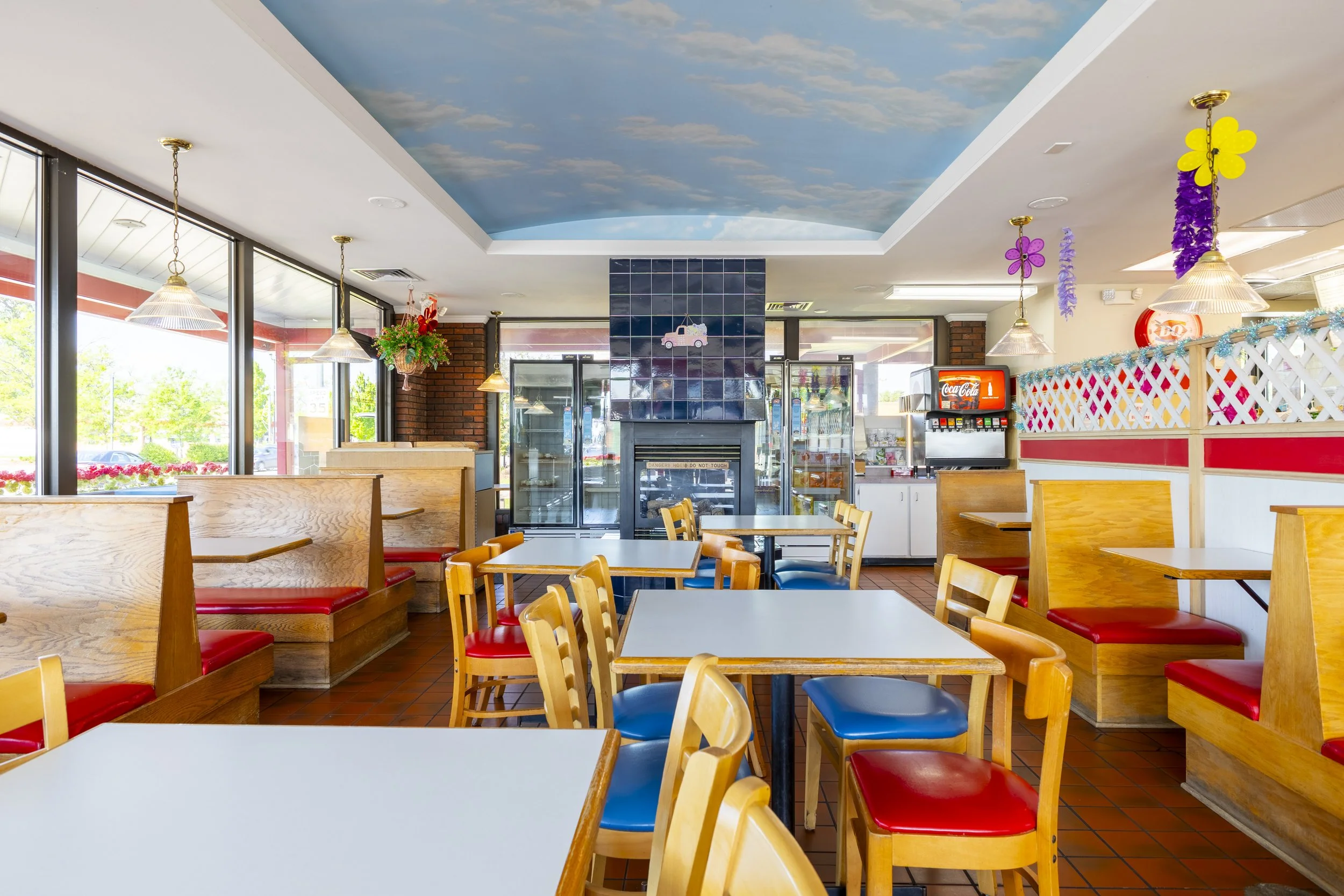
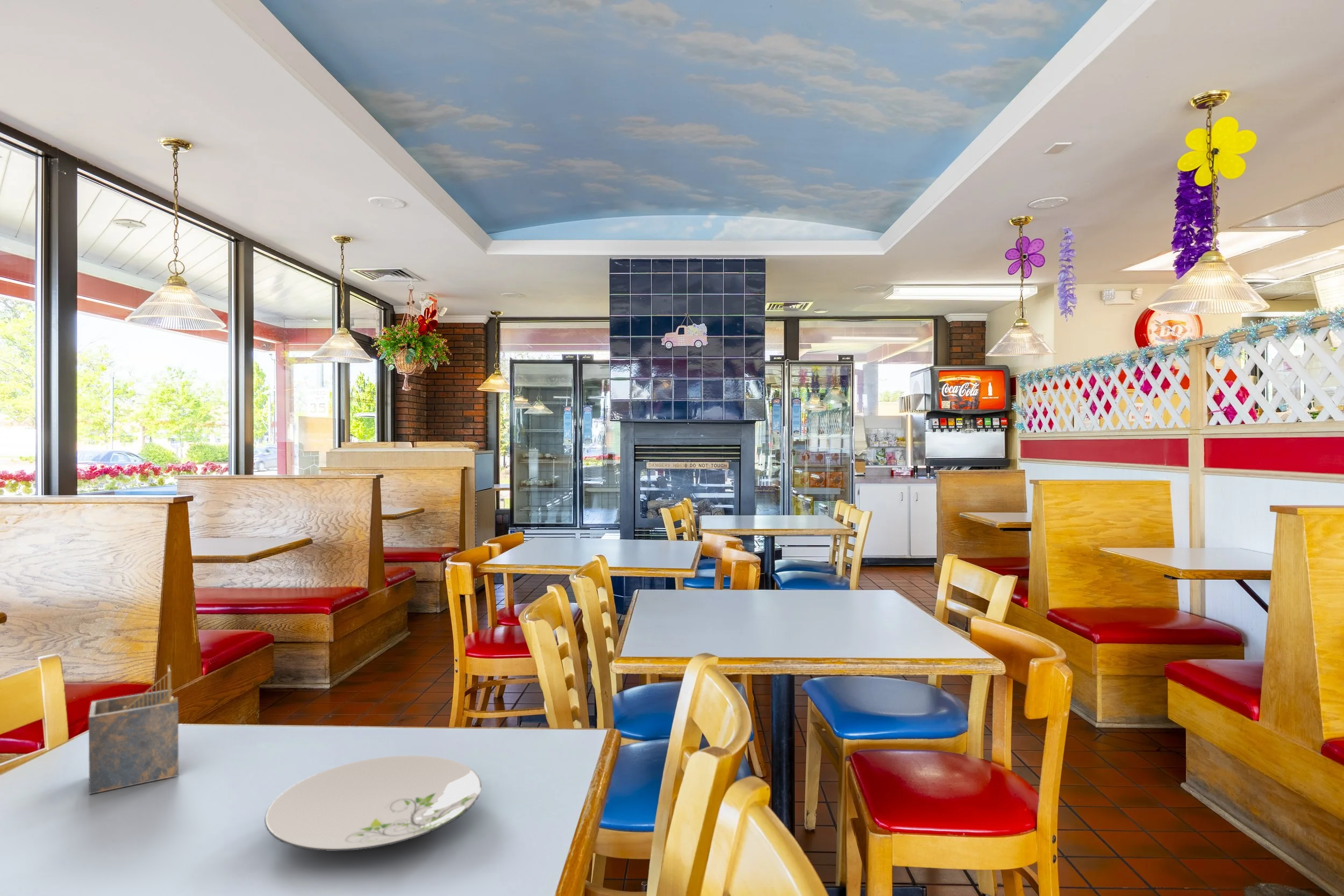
+ plate (378, 809)
+ napkin holder (134, 725)
